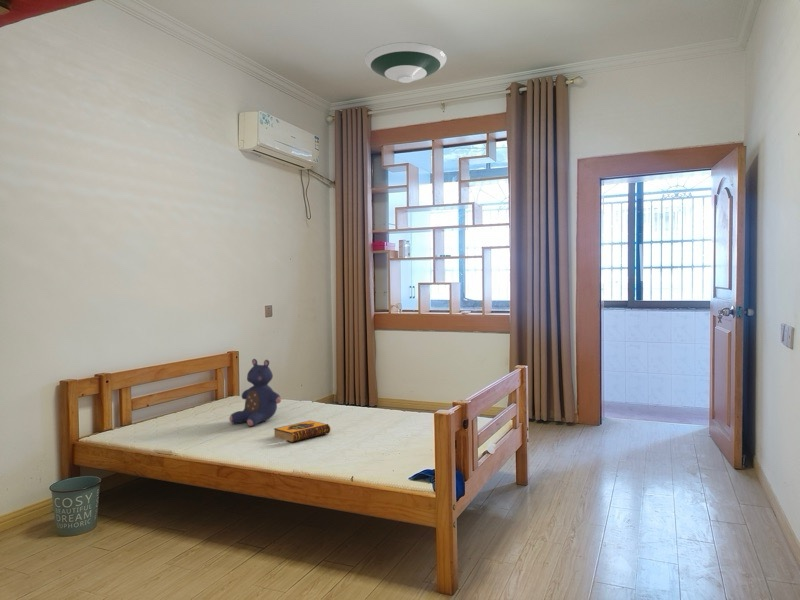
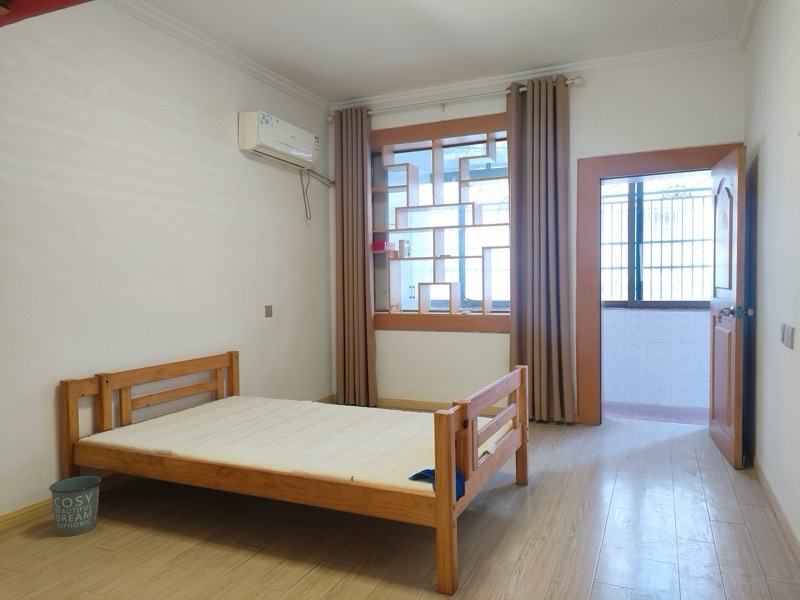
- teddy bear (254, 391)
- hardback book (302, 431)
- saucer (405, 70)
